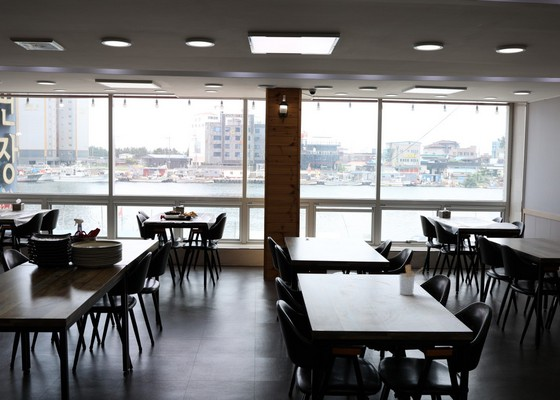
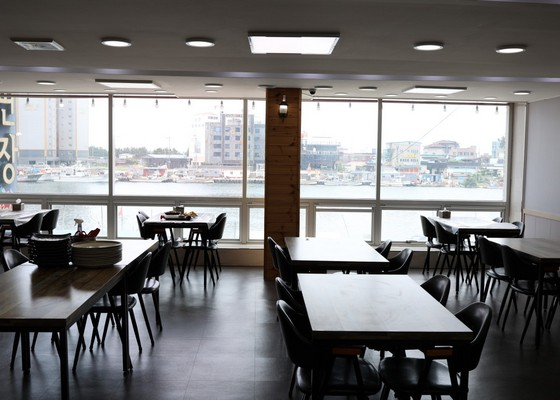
- utensil holder (411, 280)
